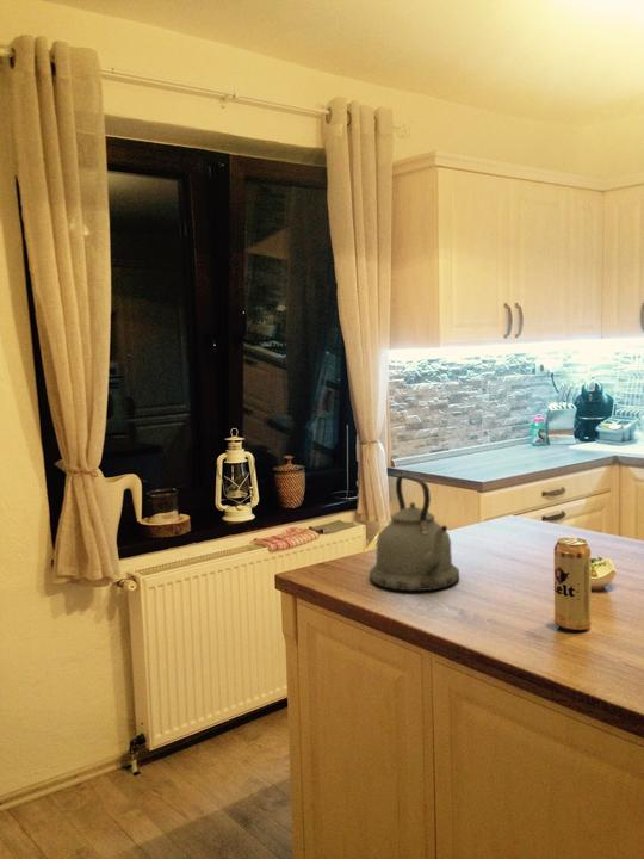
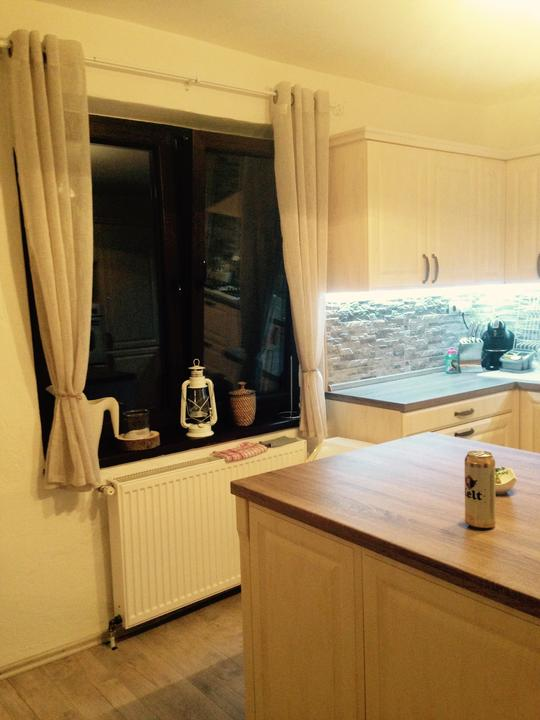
- kettle (417, 529)
